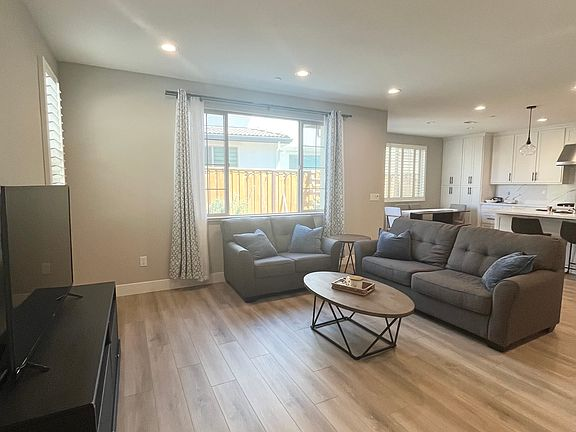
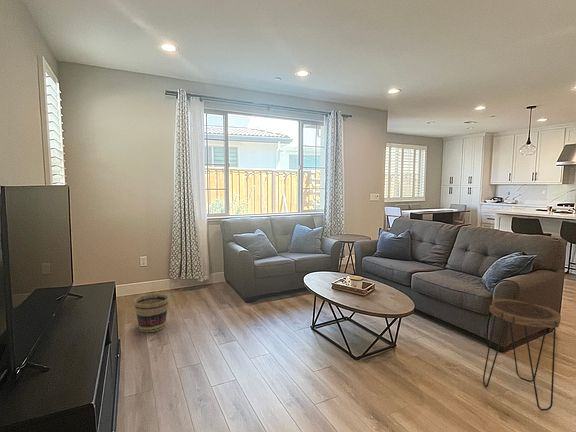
+ side table (514, 350)
+ basket (152, 312)
